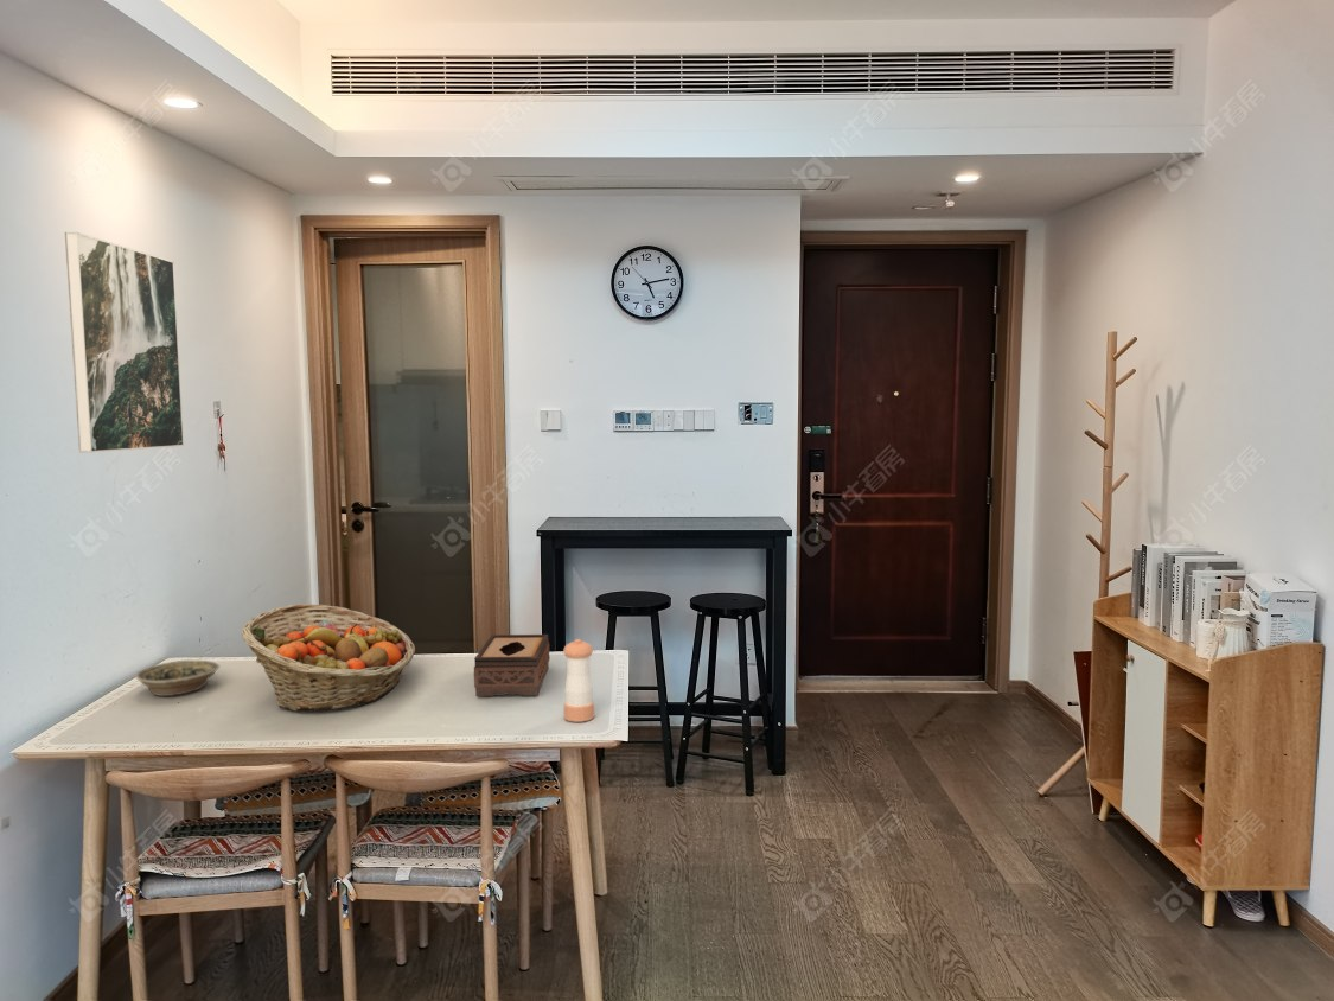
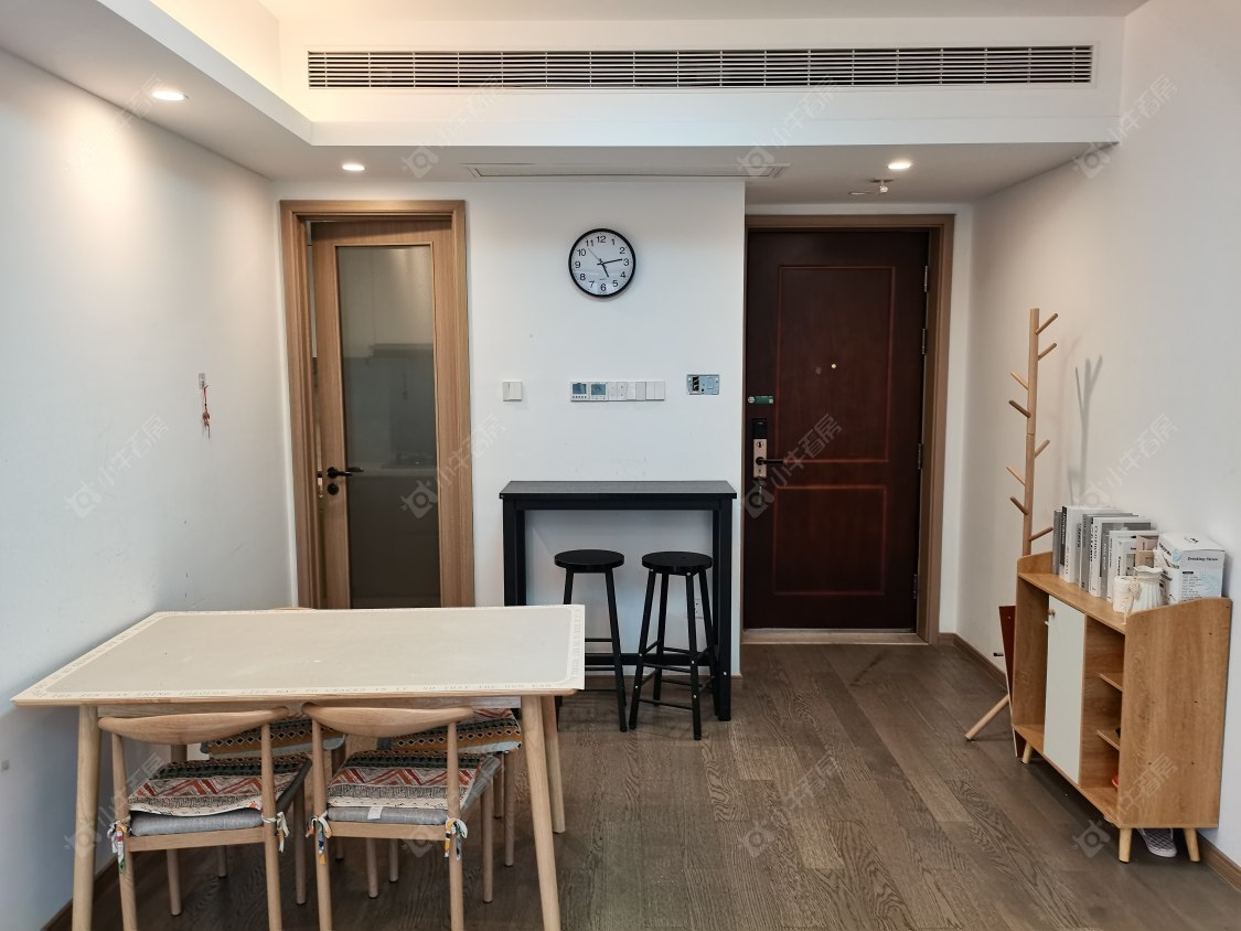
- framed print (129, 349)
- fruit basket (332, 652)
- pepper shaker (579, 677)
- tissue box (513, 663)
- bowl (178, 678)
